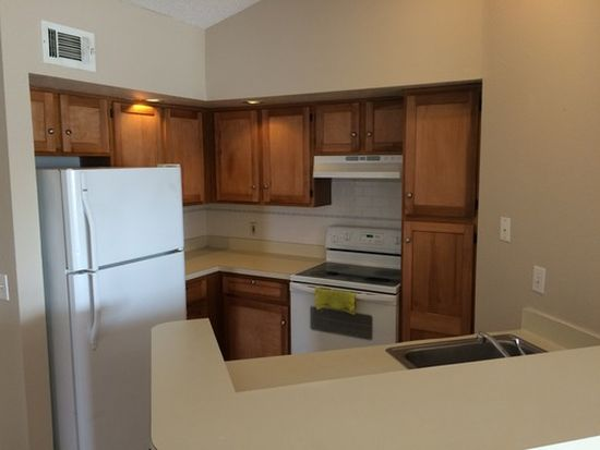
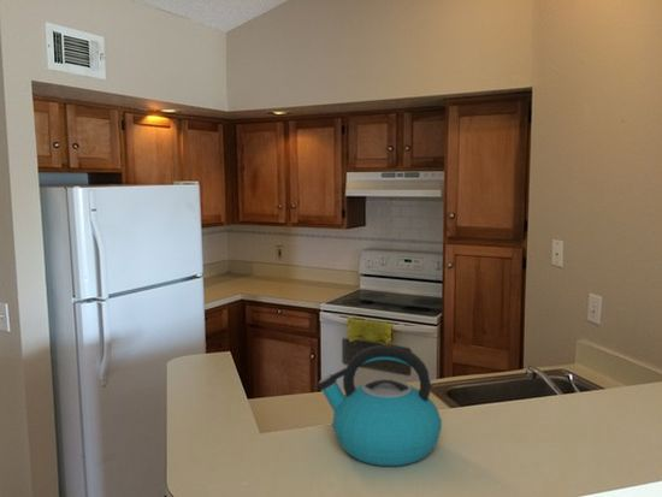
+ kettle (378, 396)
